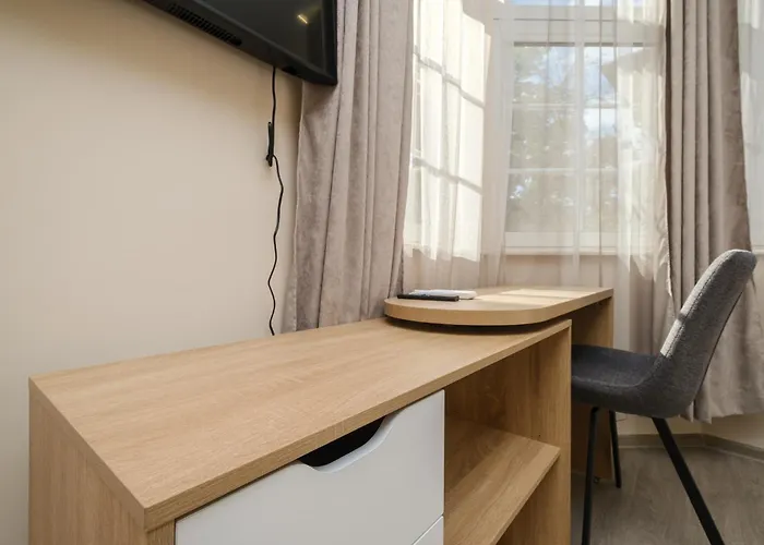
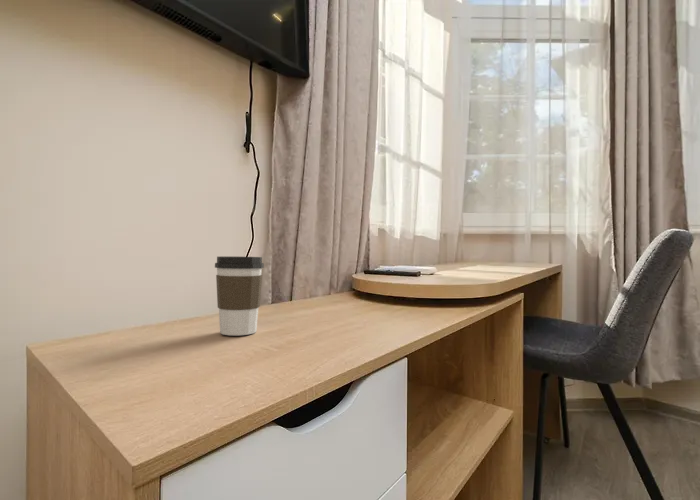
+ coffee cup (239, 294)
